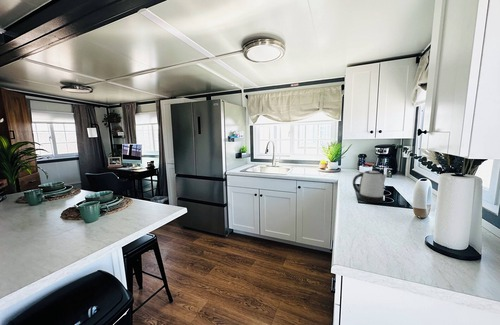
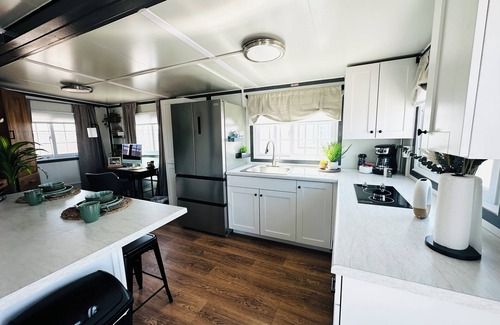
- kettle (368, 185)
